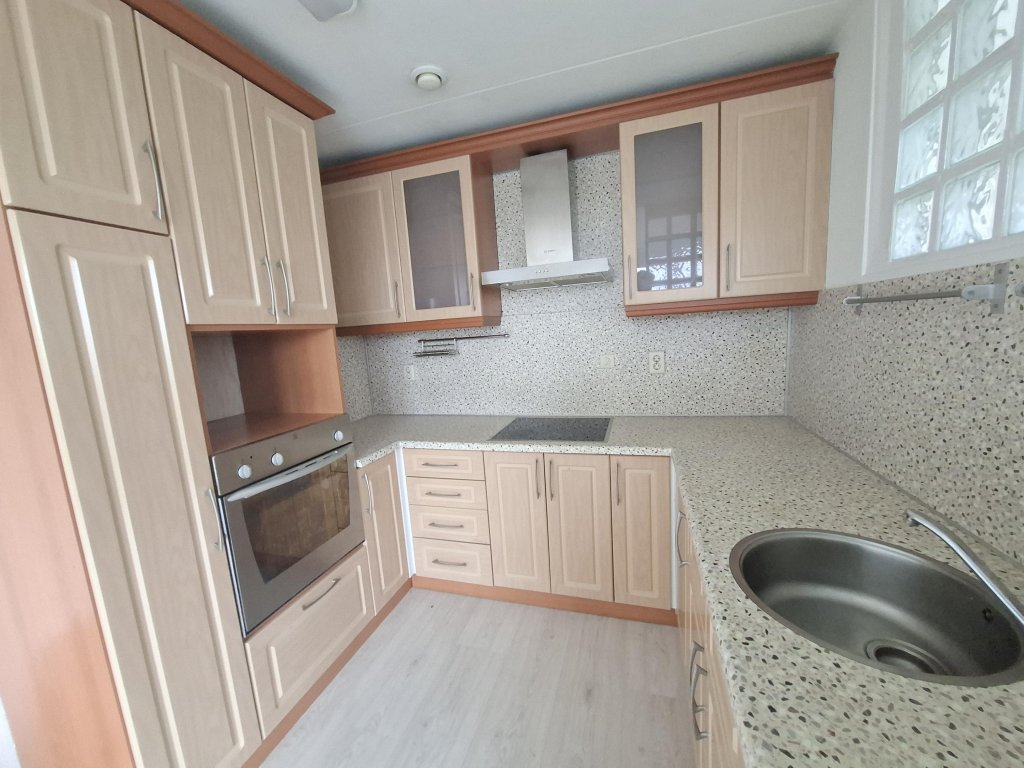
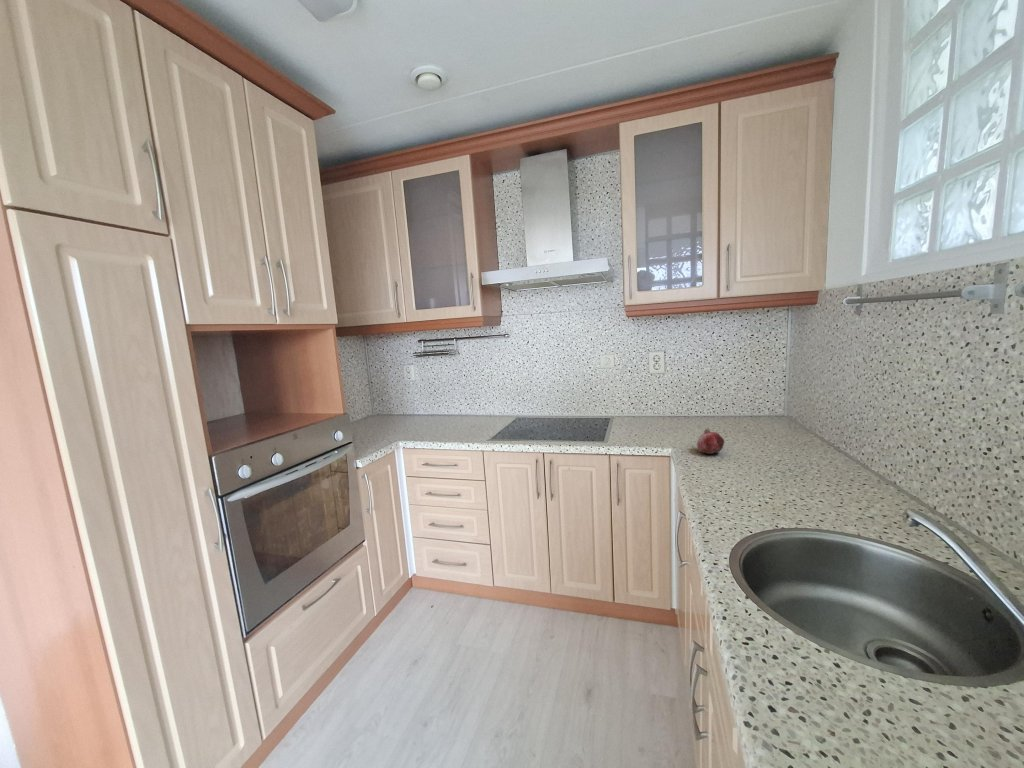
+ fruit (710, 440)
